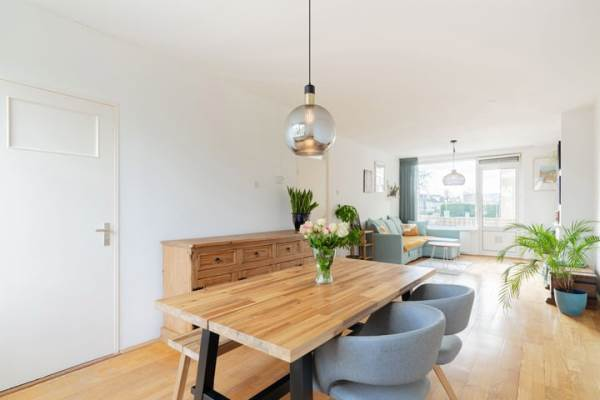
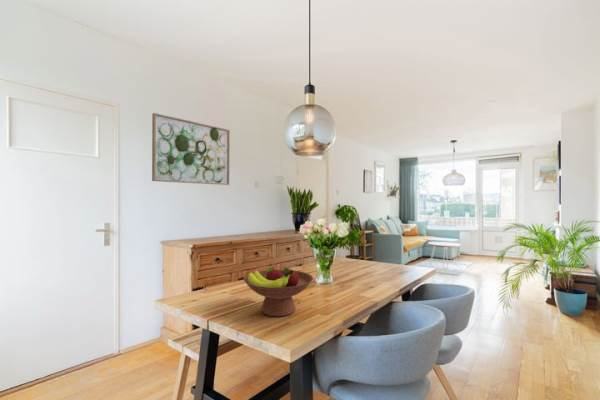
+ fruit bowl (278, 287)
+ wall art (195, 152)
